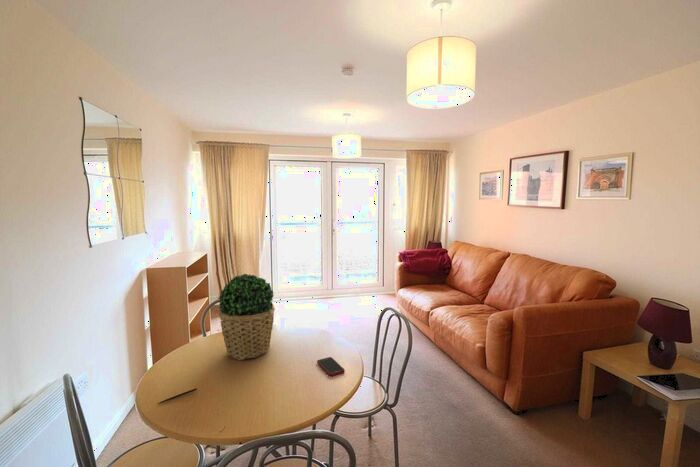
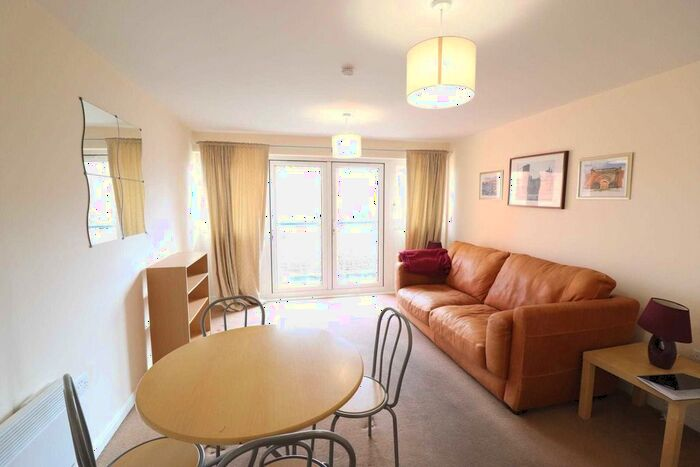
- potted plant (247, 313)
- cell phone (330, 366)
- pen (177, 395)
